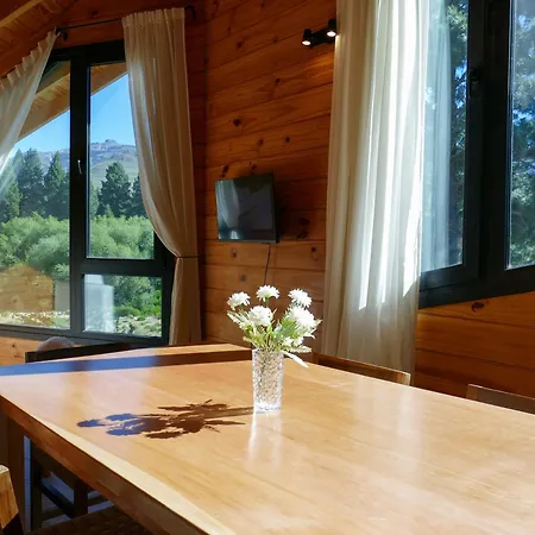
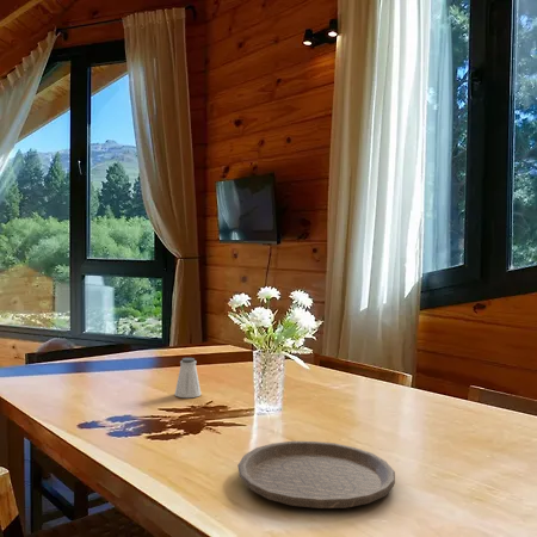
+ plate (315, 473)
+ saltshaker (187, 376)
